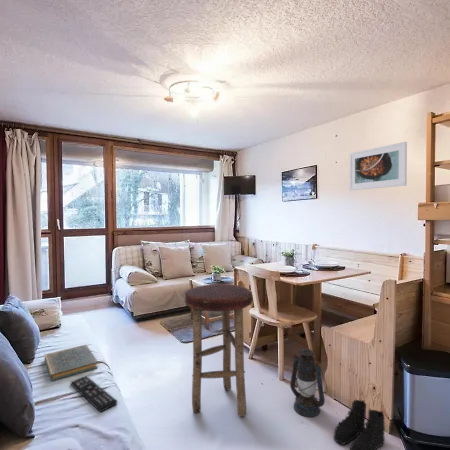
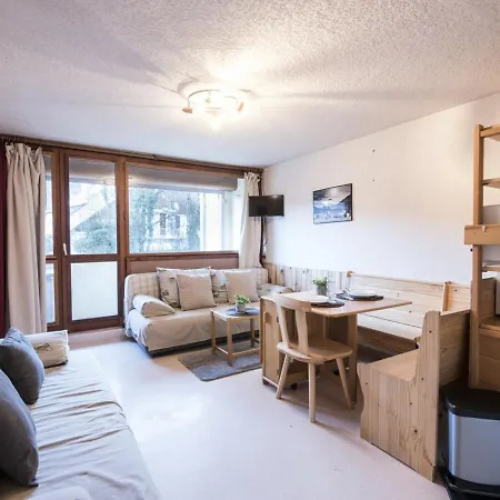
- stool (219, 348)
- remote control (92, 391)
- book (70, 360)
- boots (359, 424)
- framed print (375, 168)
- lantern (307, 378)
